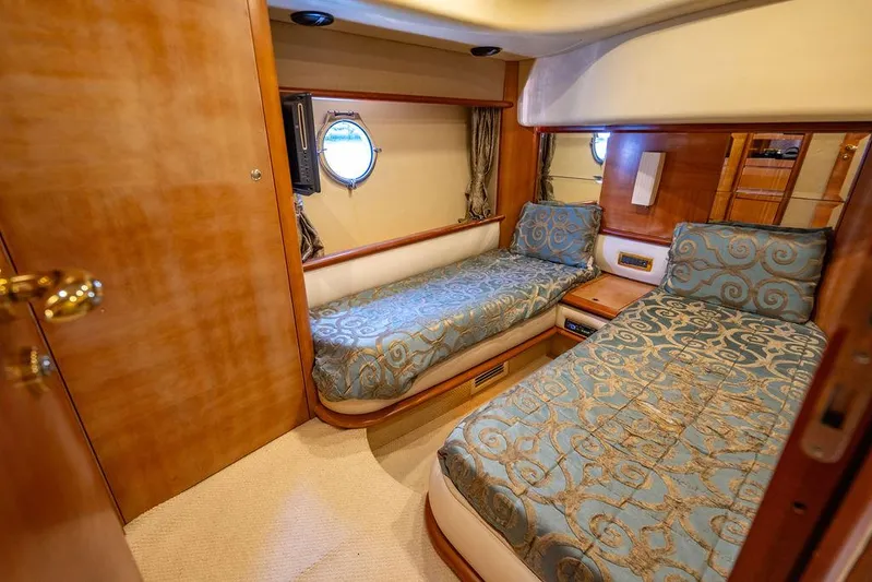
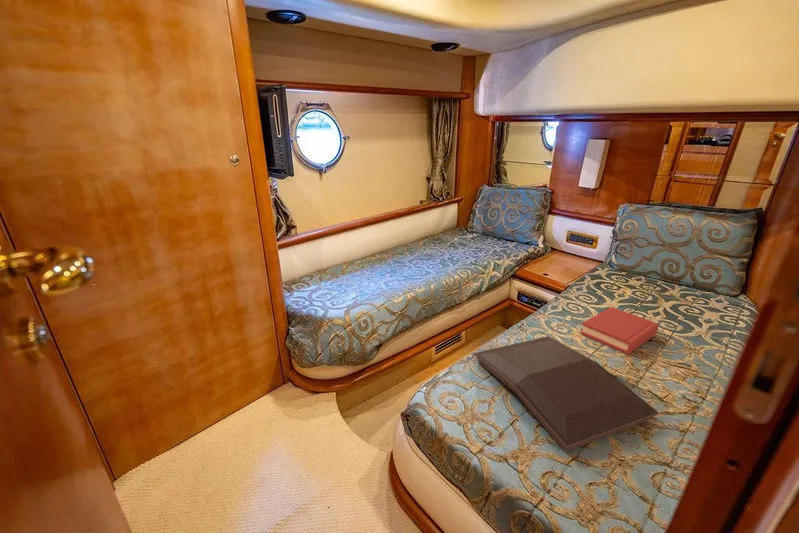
+ serving tray (556, 377)
+ hardback book (619, 328)
